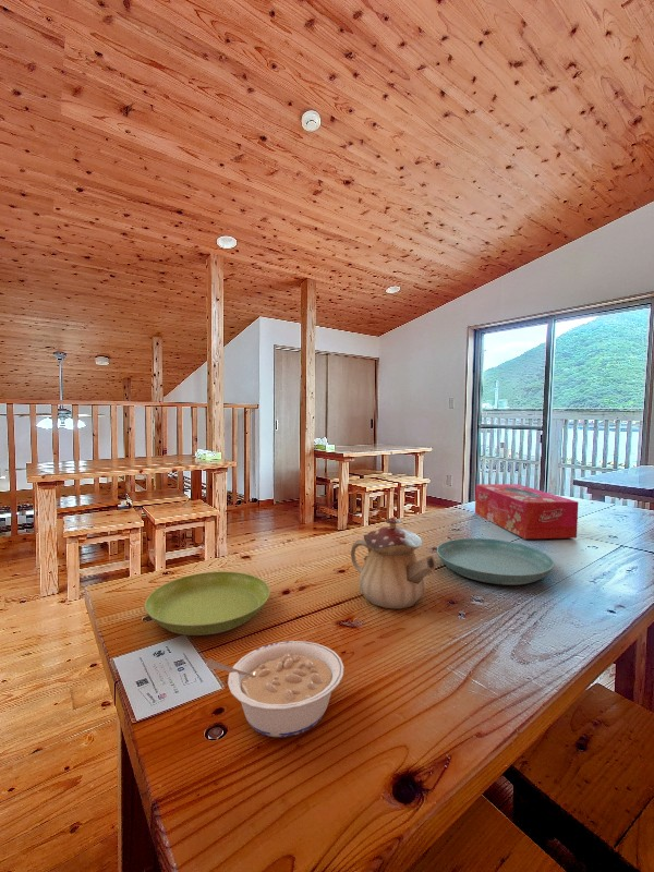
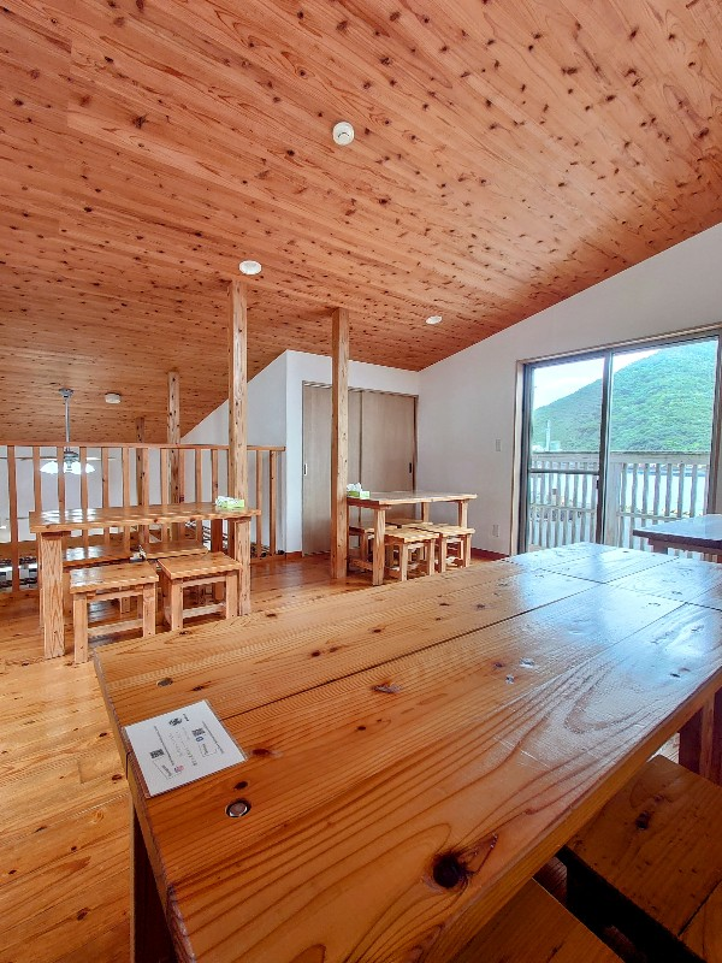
- legume (282, 687)
- saucer (492, 560)
- tissue box (521, 508)
- saucer (209, 603)
- teapot (388, 556)
